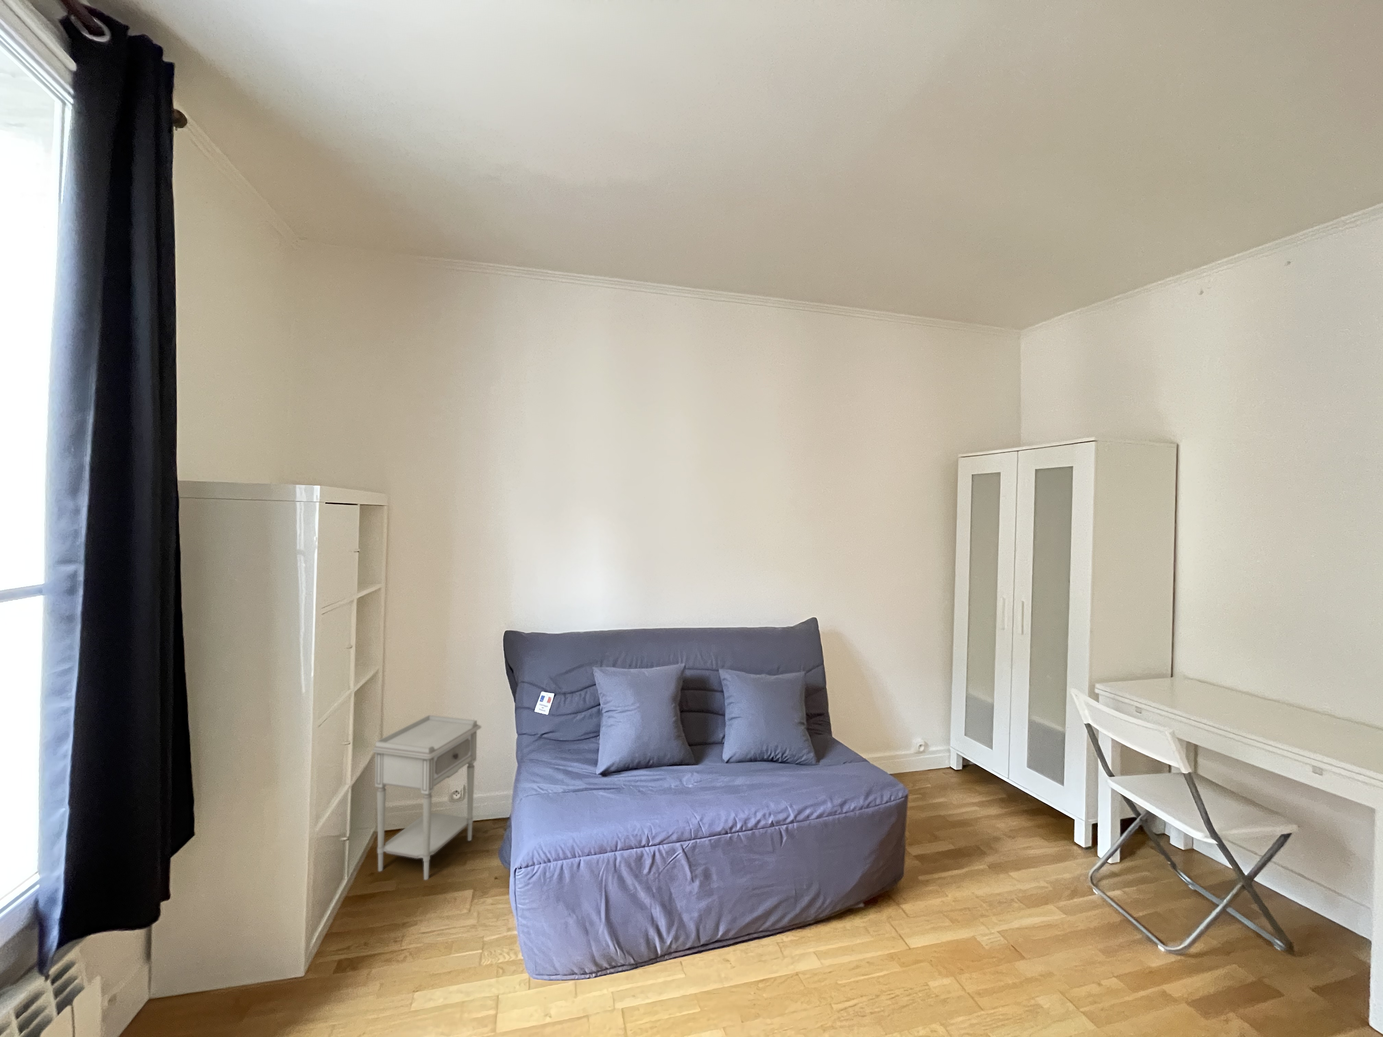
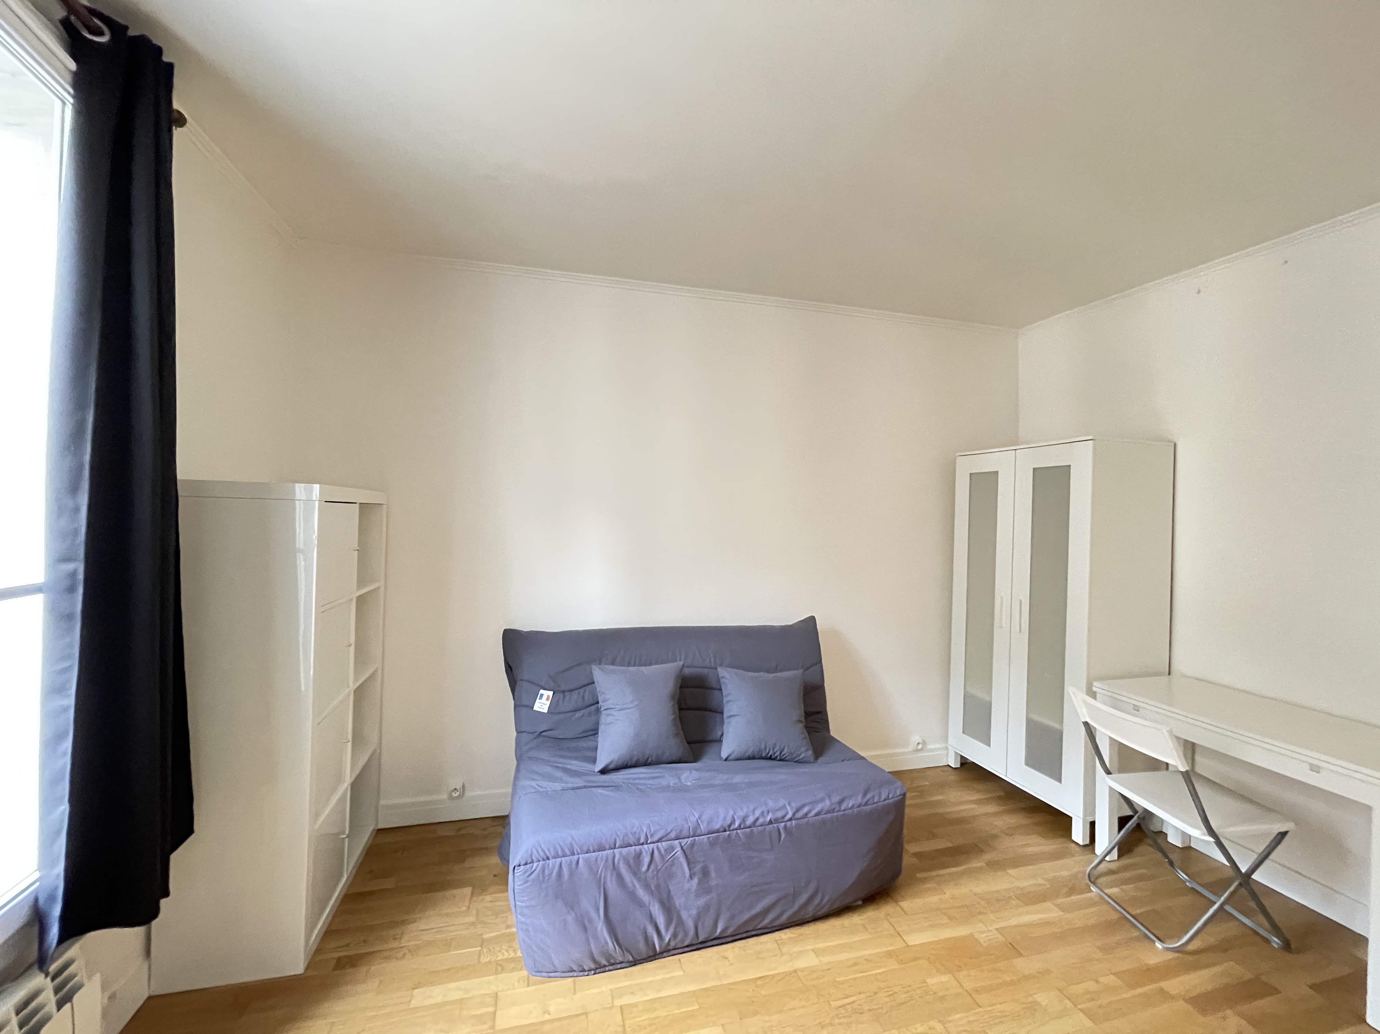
- nightstand (429, 793)
